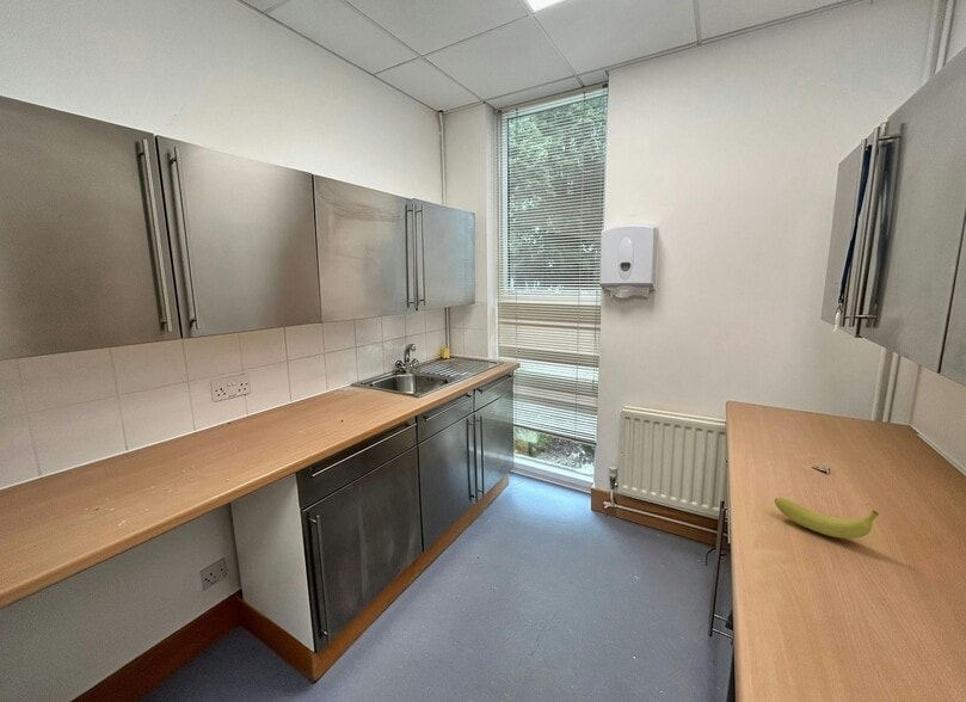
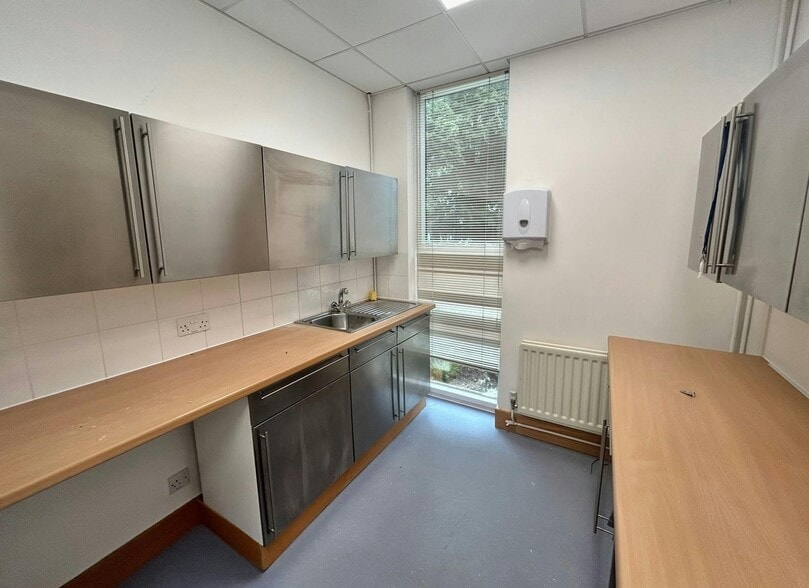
- fruit (822, 515)
